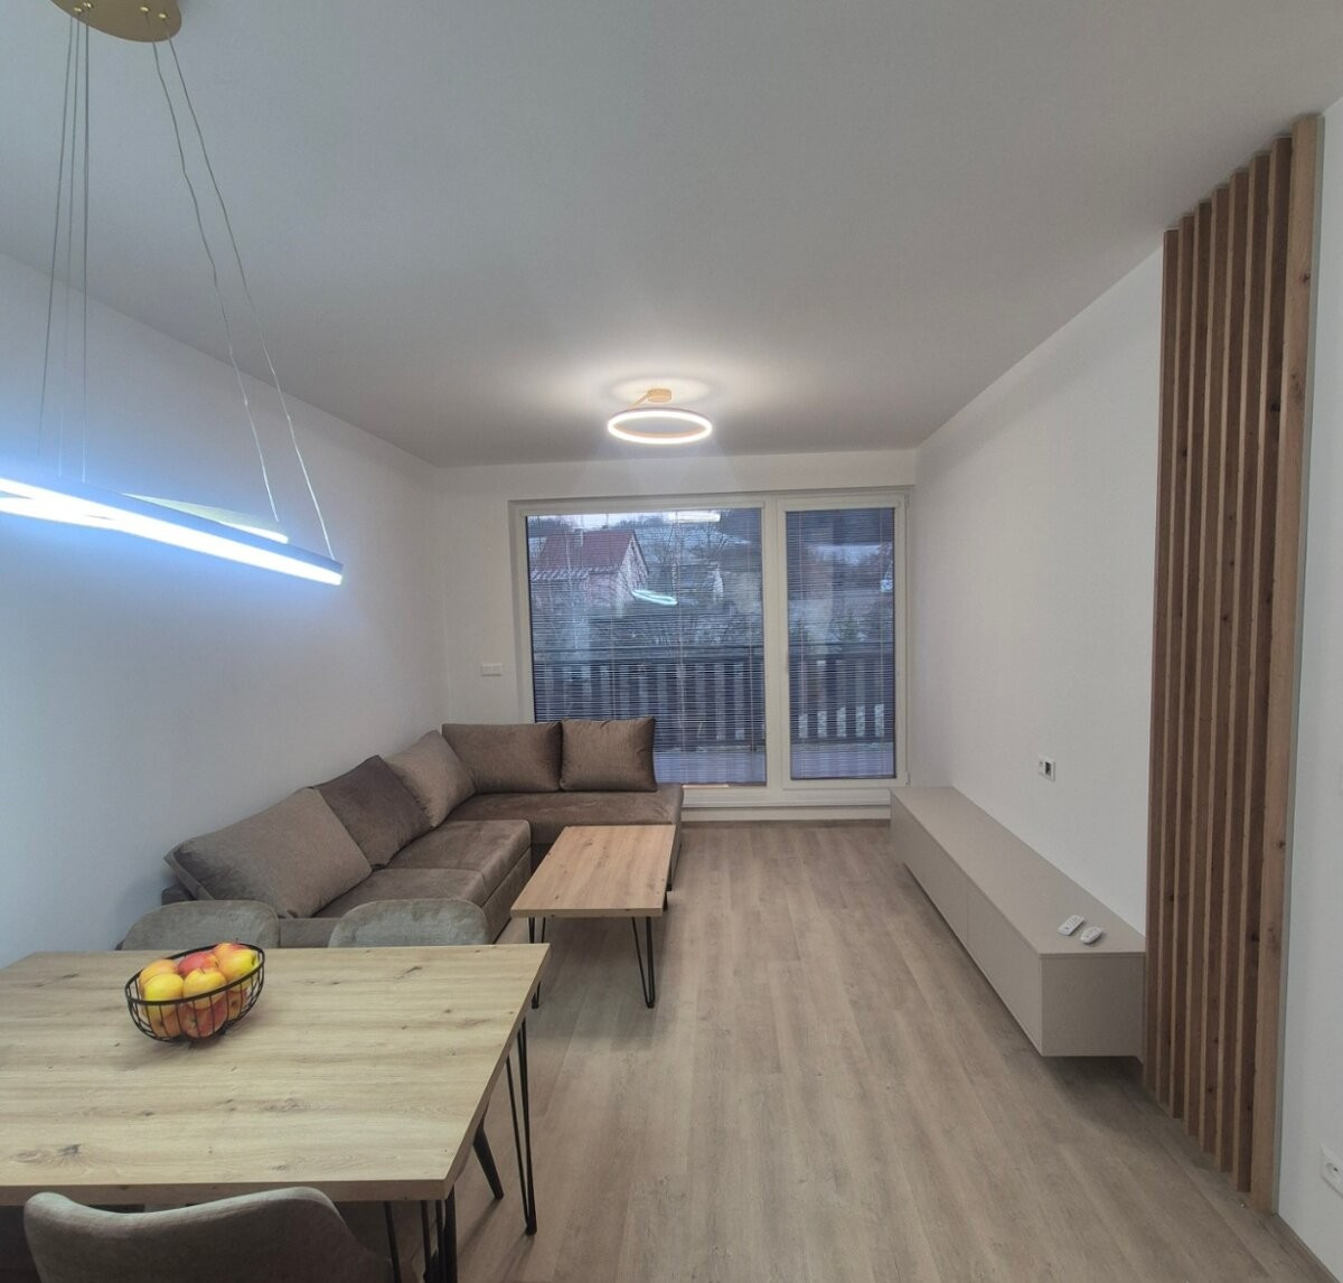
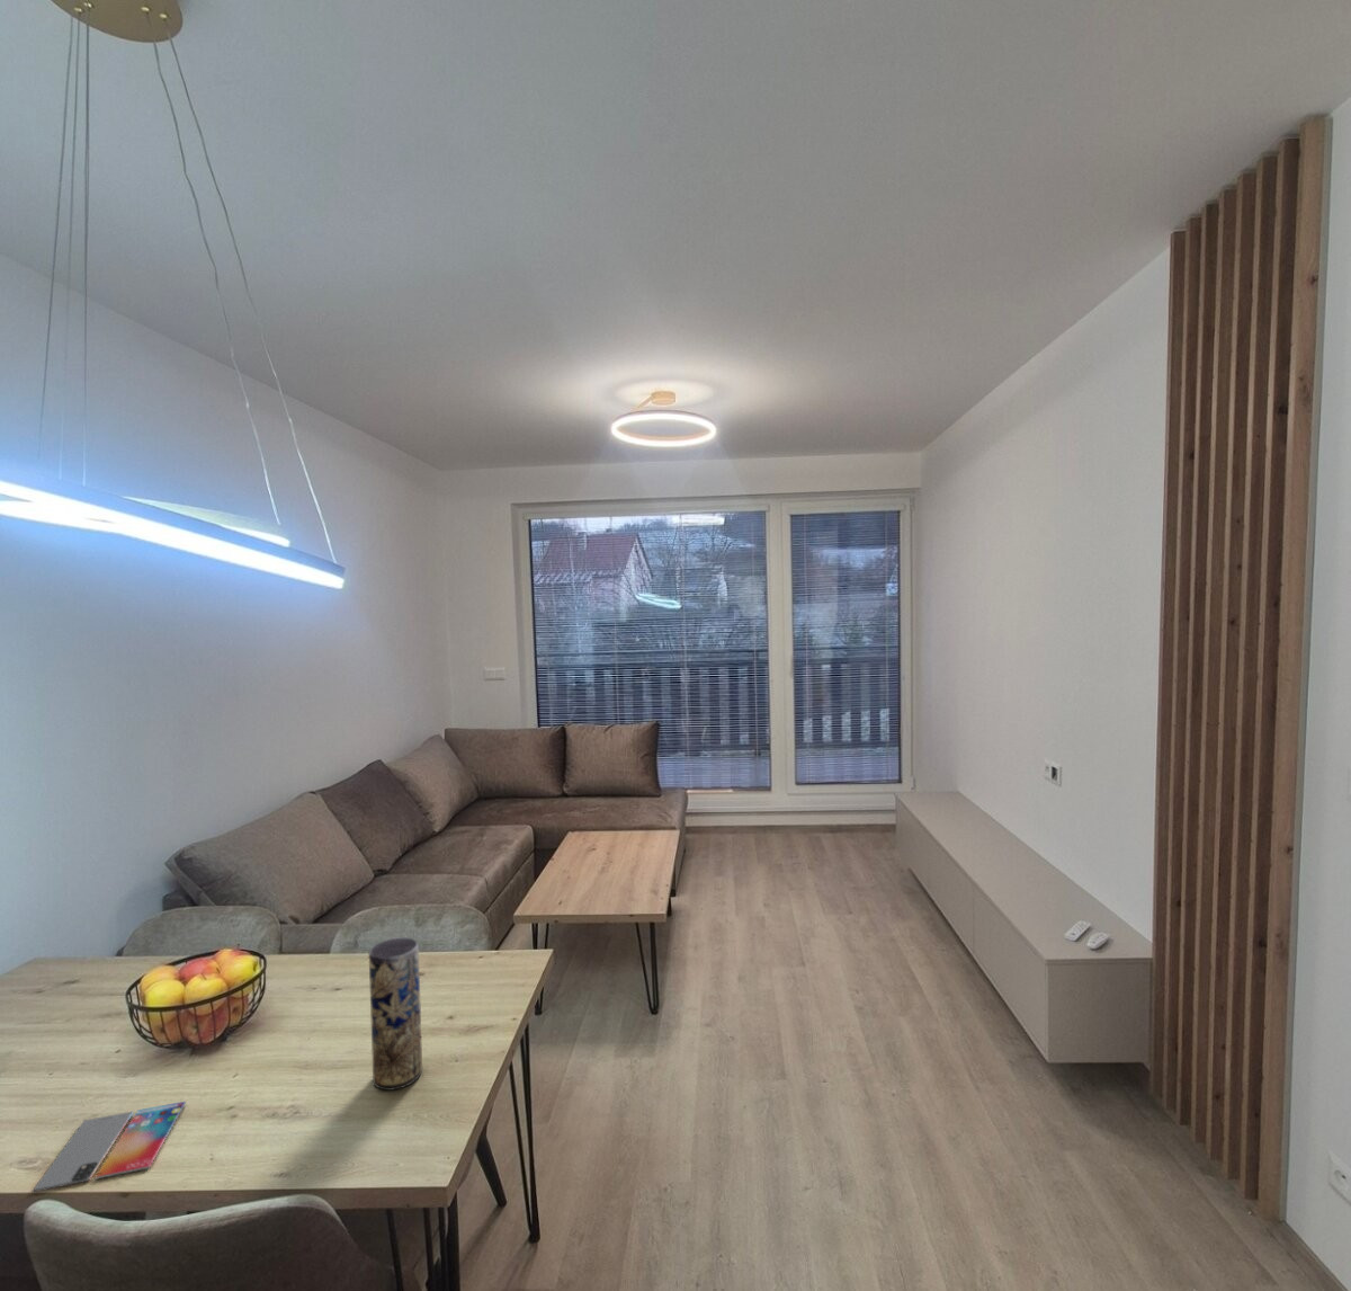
+ smartphone (116, 1144)
+ vase (396, 1011)
